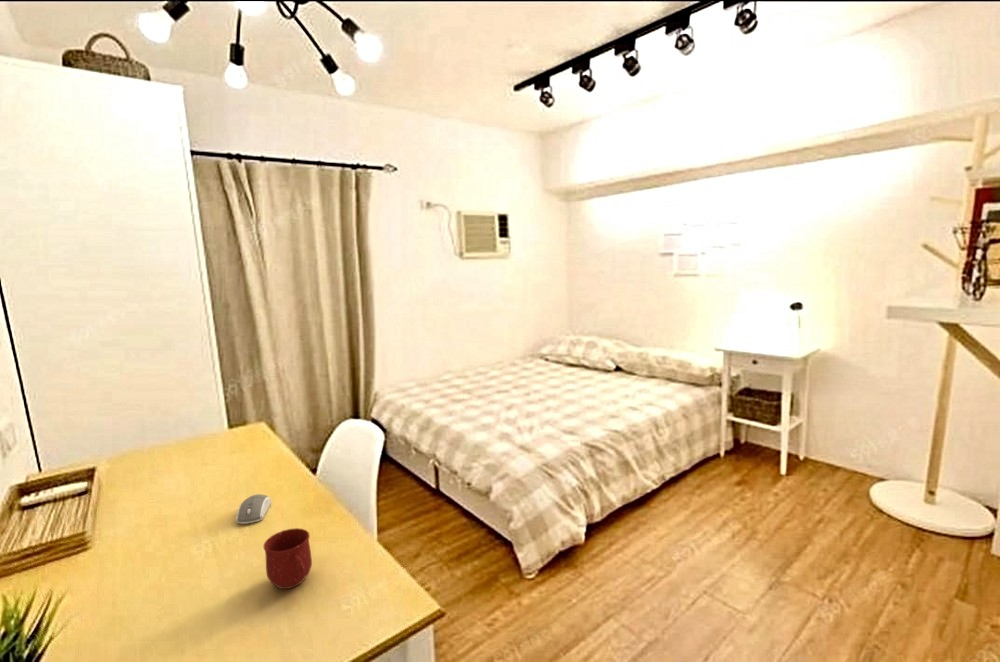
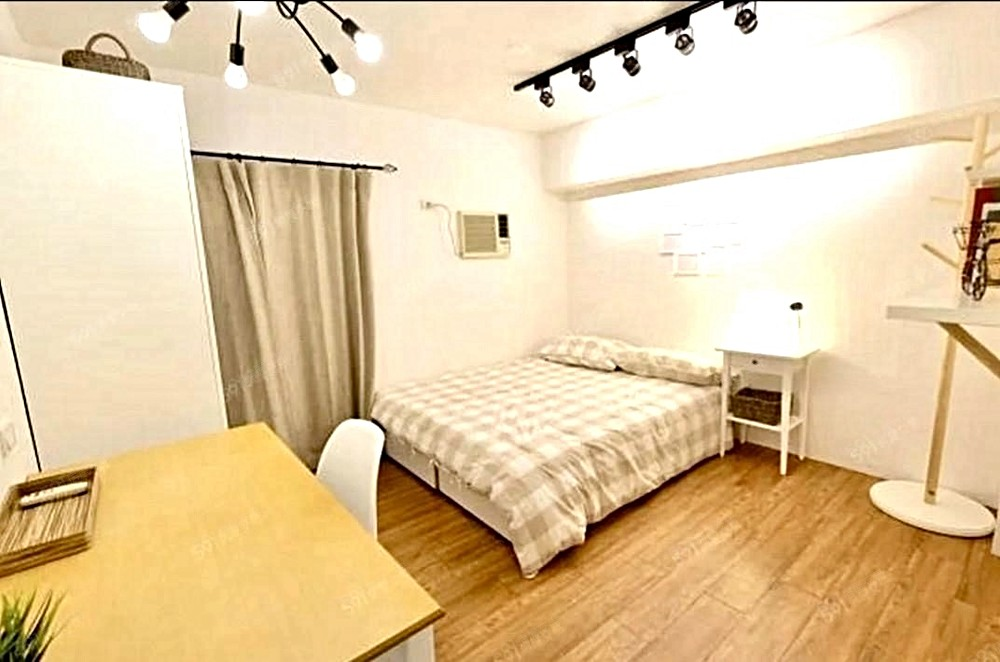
- computer mouse (254, 504)
- mug (292, 563)
